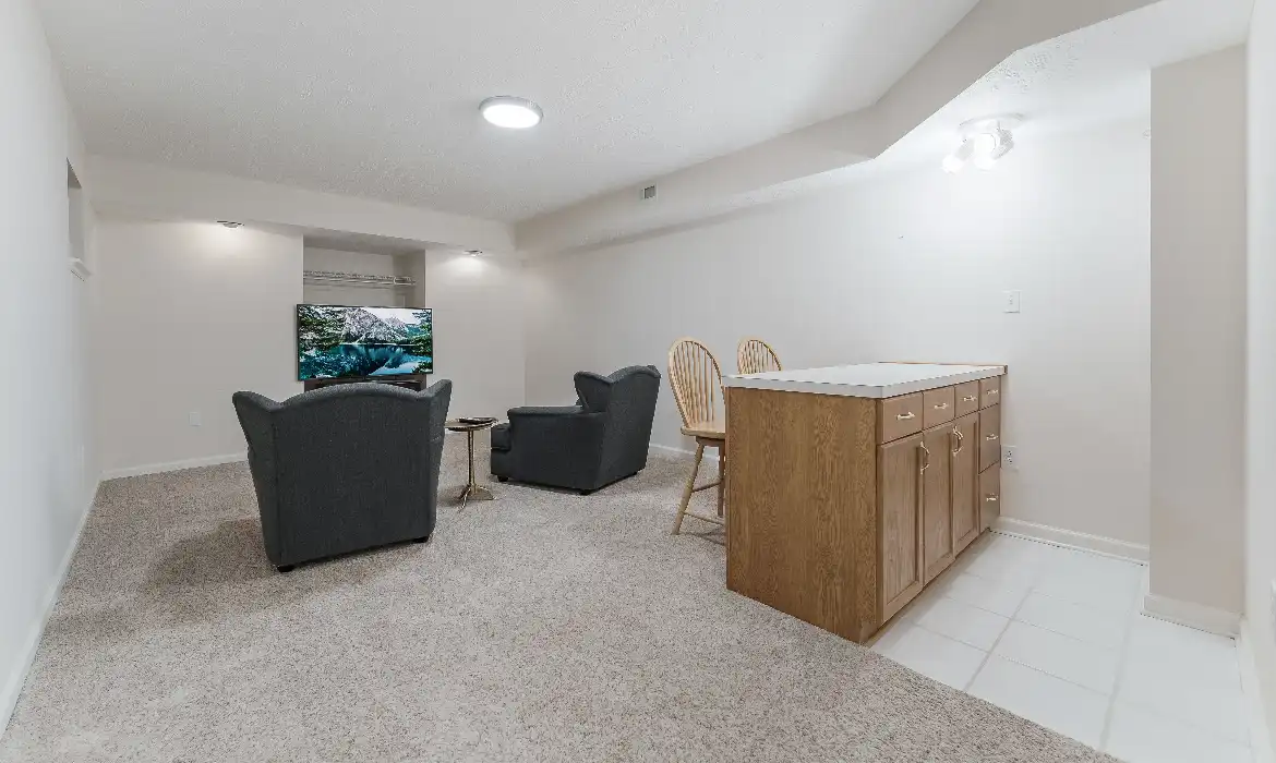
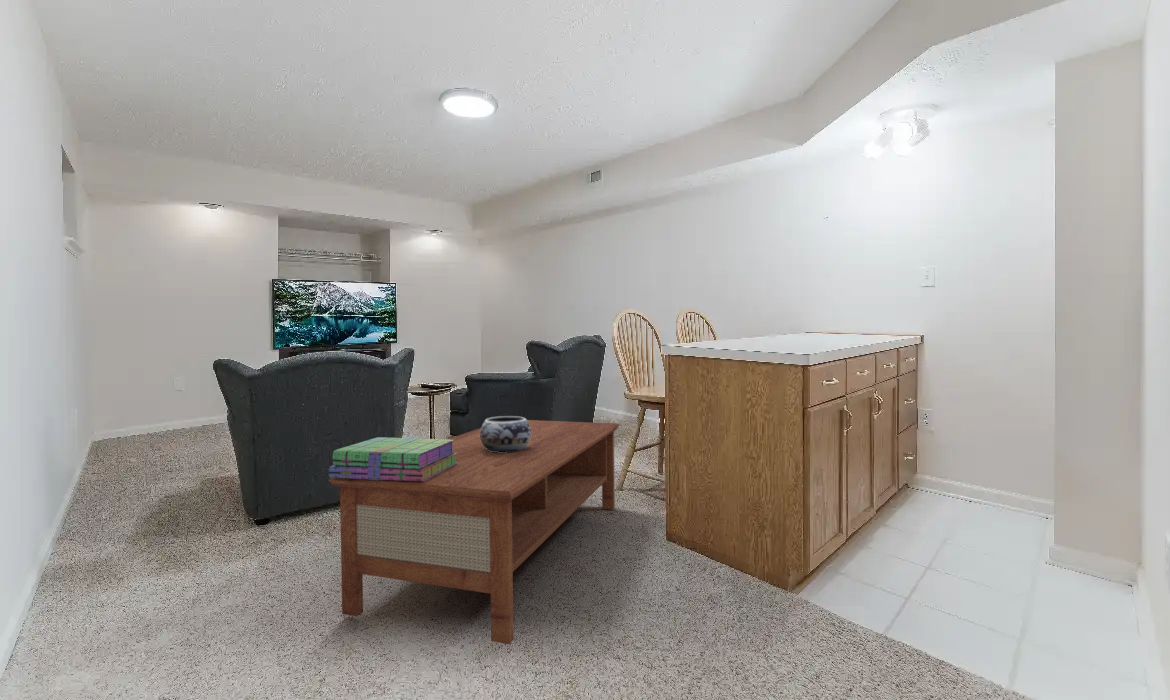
+ coffee table (508, 497)
+ decorative bowl (505, 433)
+ stack of books (396, 457)
